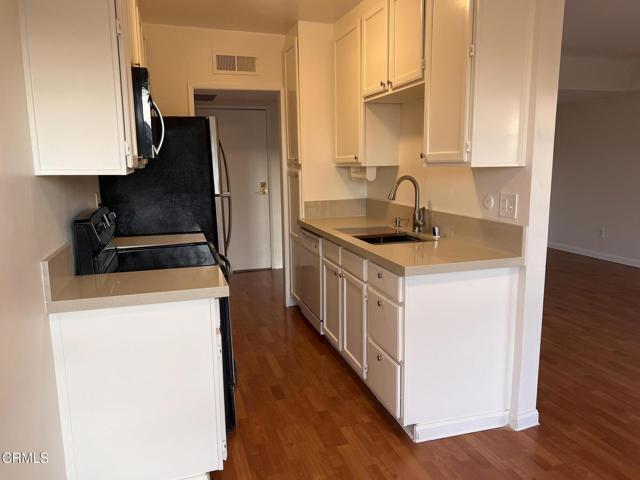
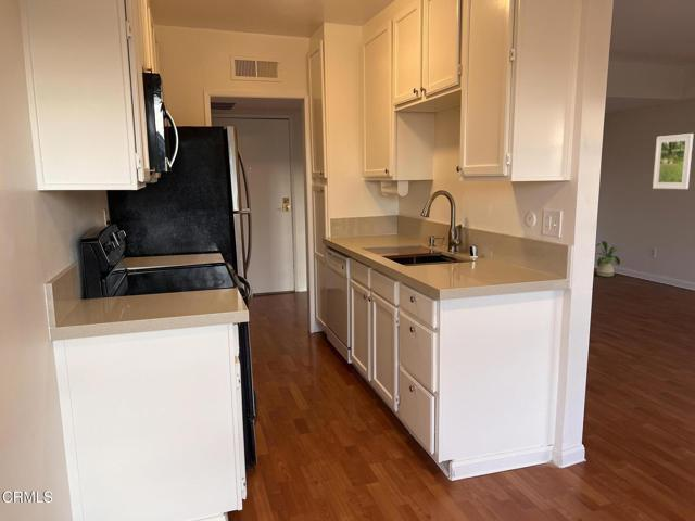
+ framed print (671, 162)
+ house plant (609, 257)
